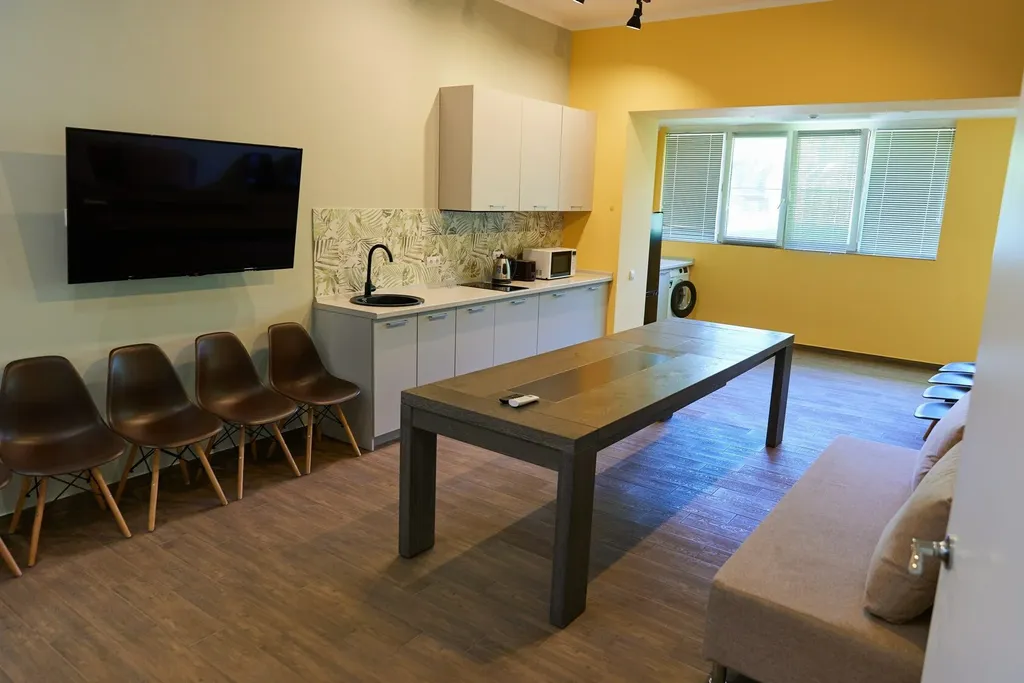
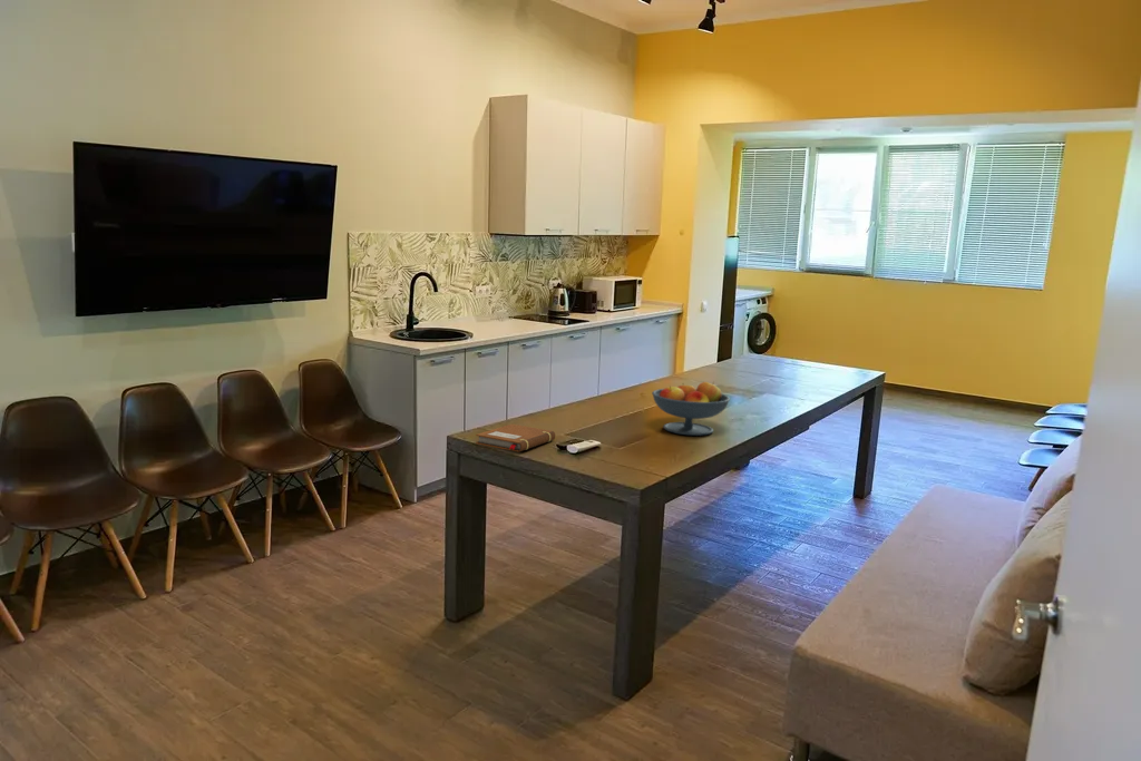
+ notebook (515, 437)
+ fruit bowl (690, 406)
